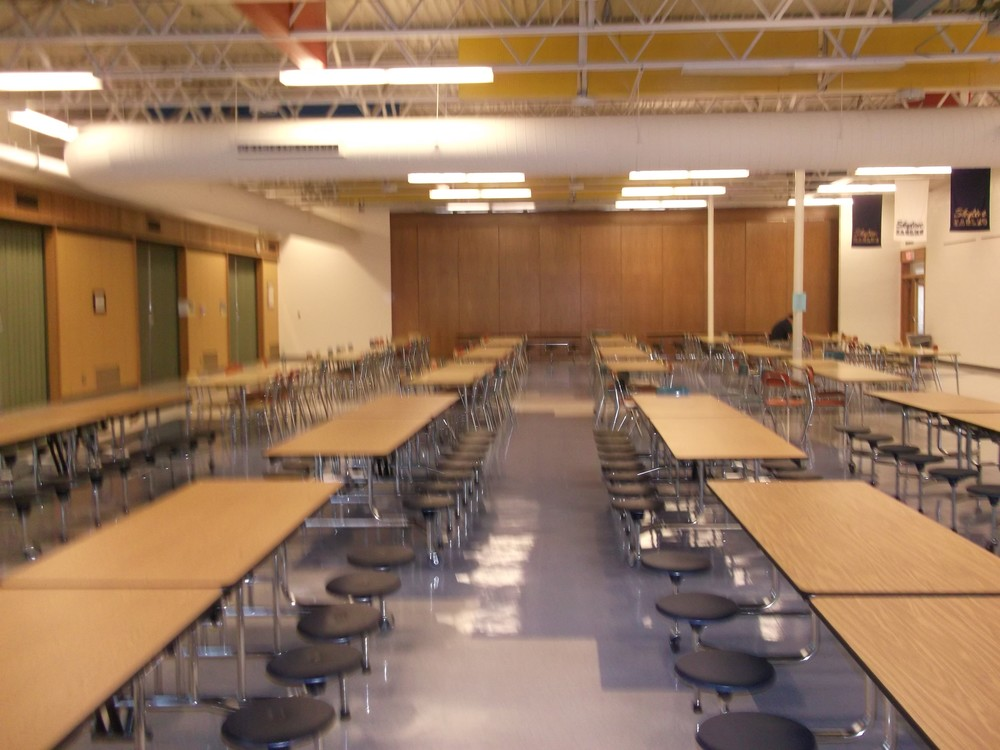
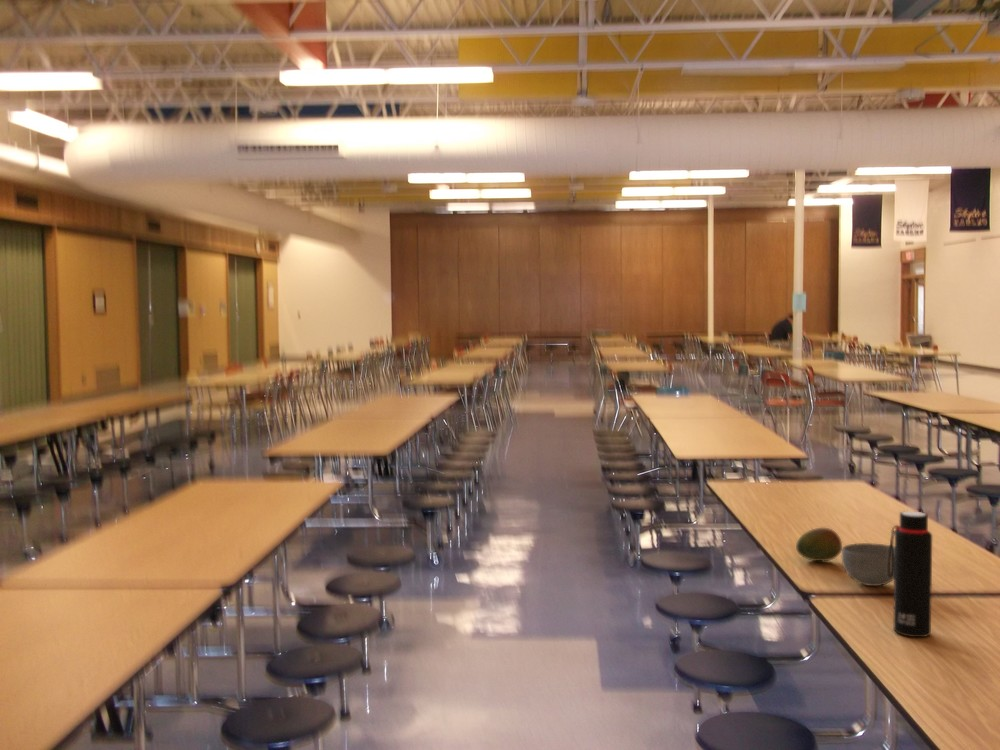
+ water bottle (909, 572)
+ fruit (818, 544)
+ bowl (871, 566)
